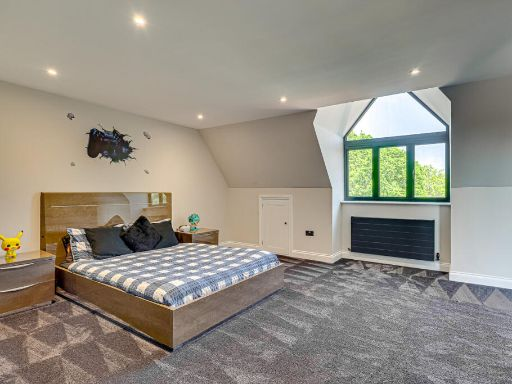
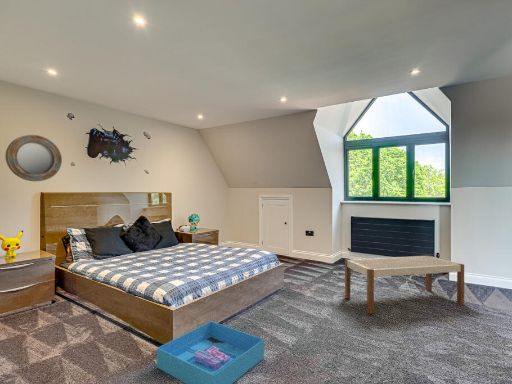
+ home mirror (35, 158)
+ bench (402, 274)
+ storage bin (212, 353)
